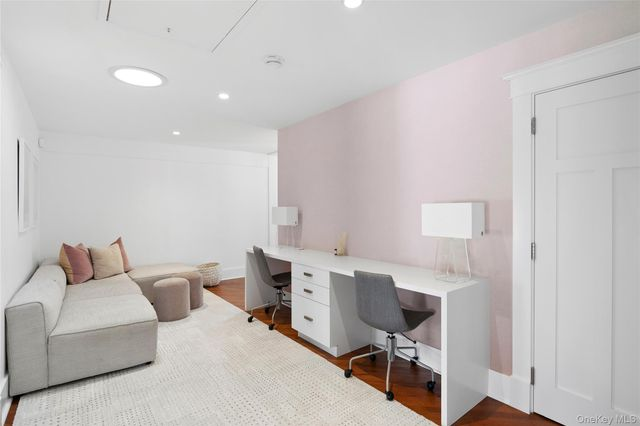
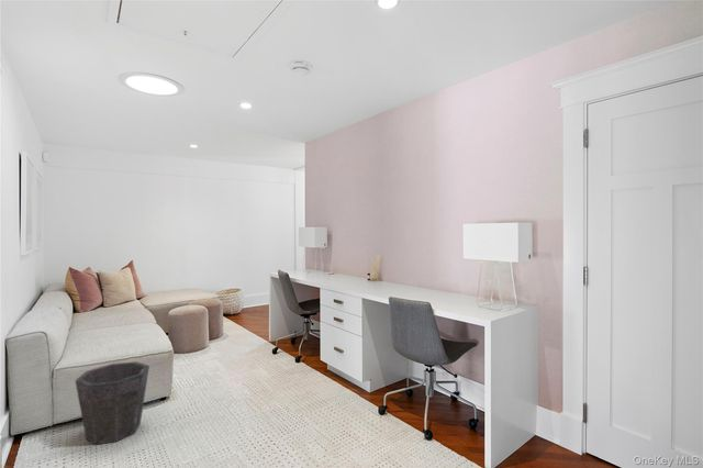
+ waste bin (113, 401)
